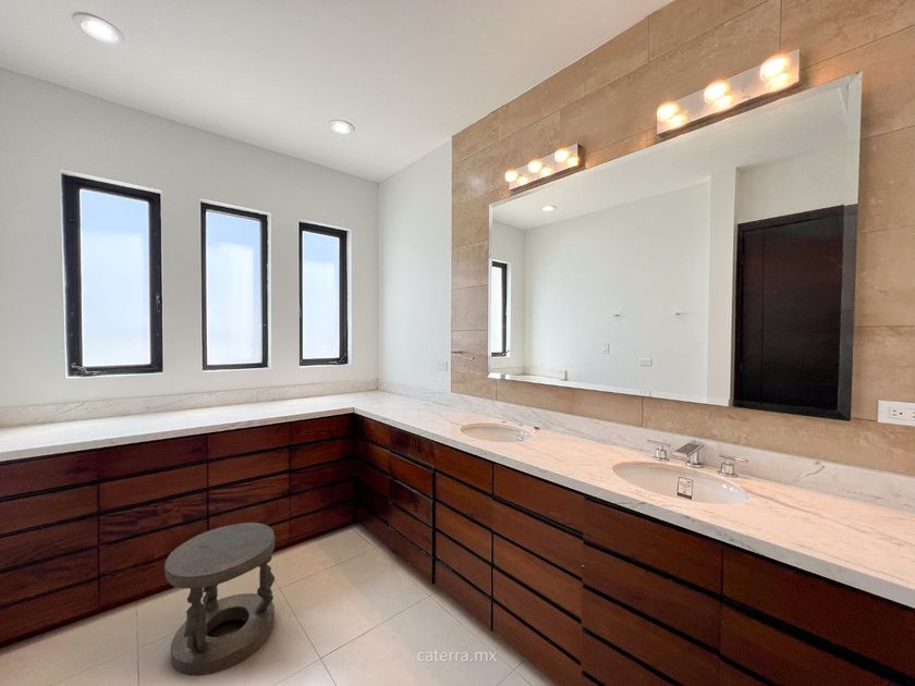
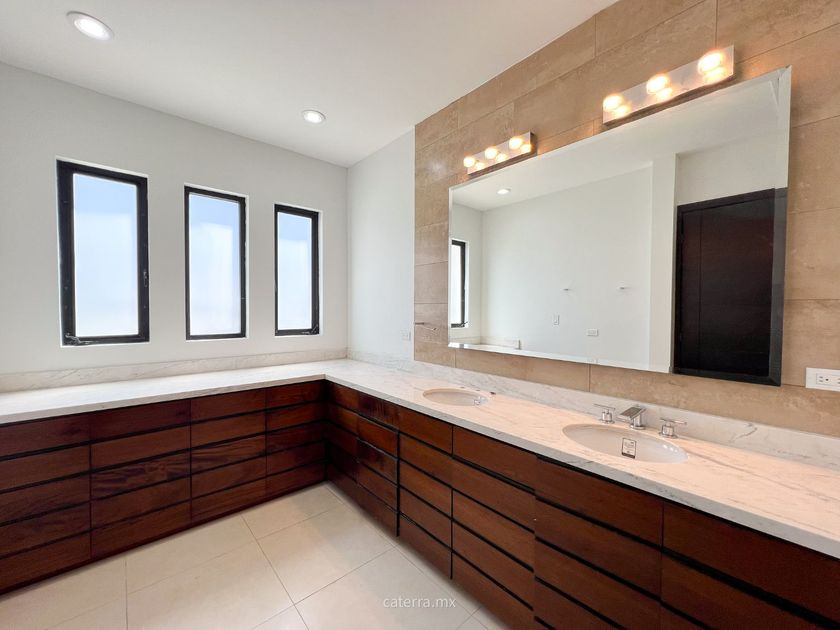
- stool (217, 590)
